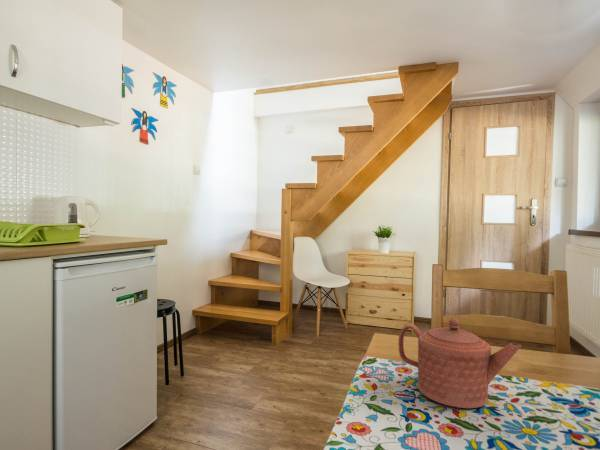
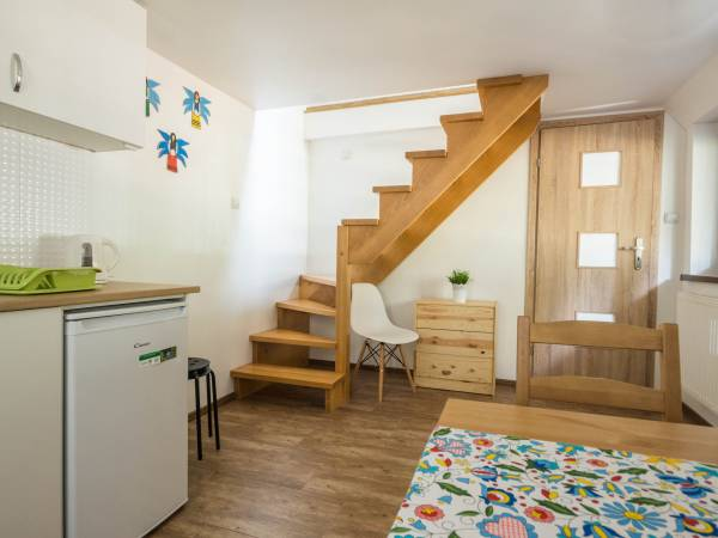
- teapot (453, 355)
